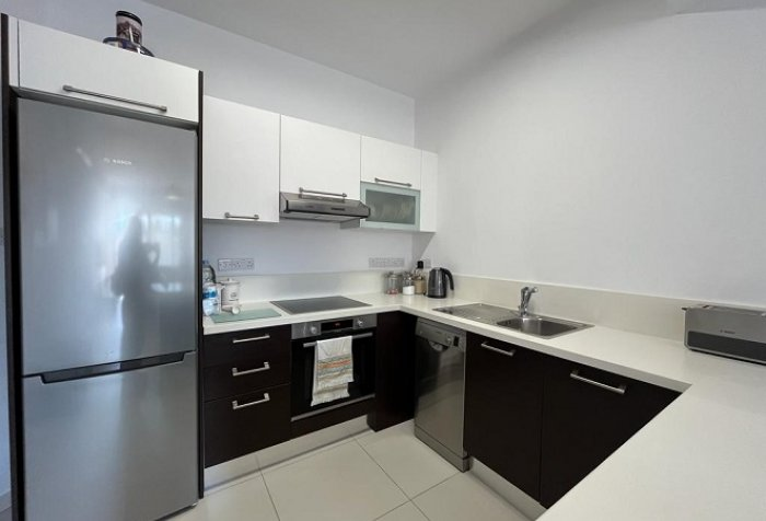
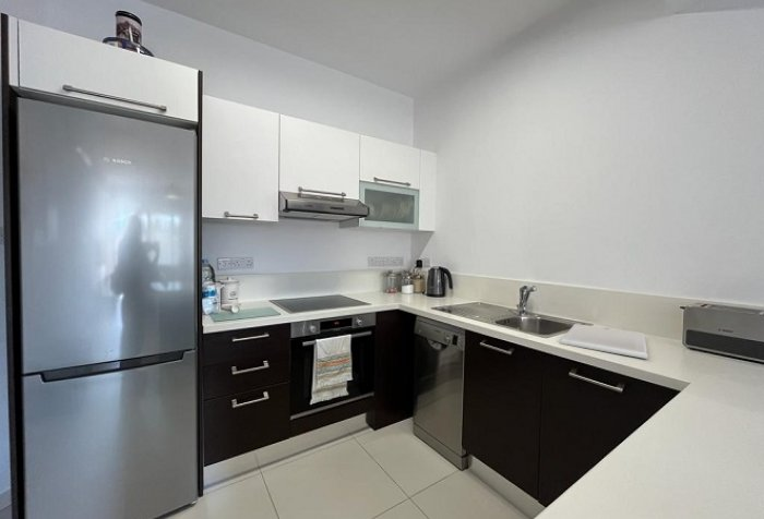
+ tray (604, 338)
